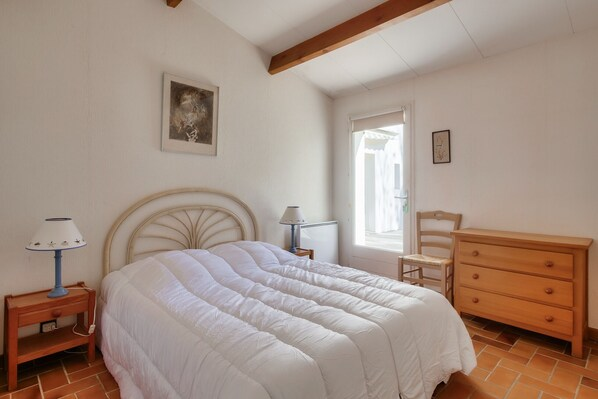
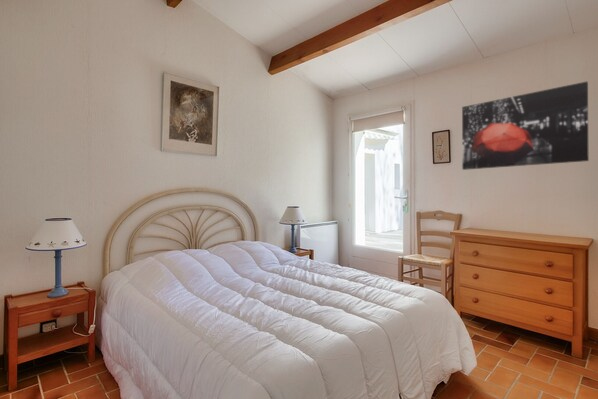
+ wall art (518, 130)
